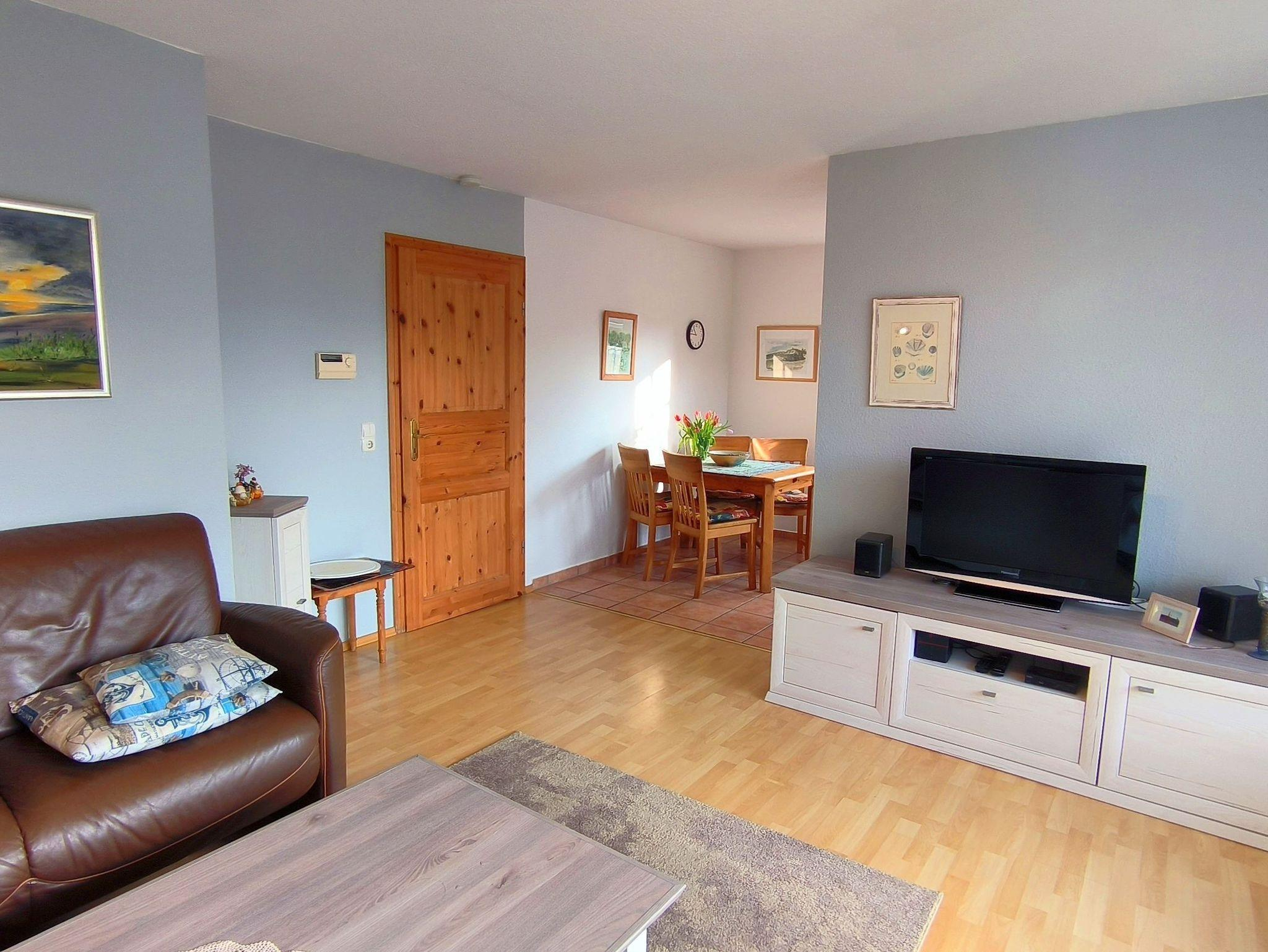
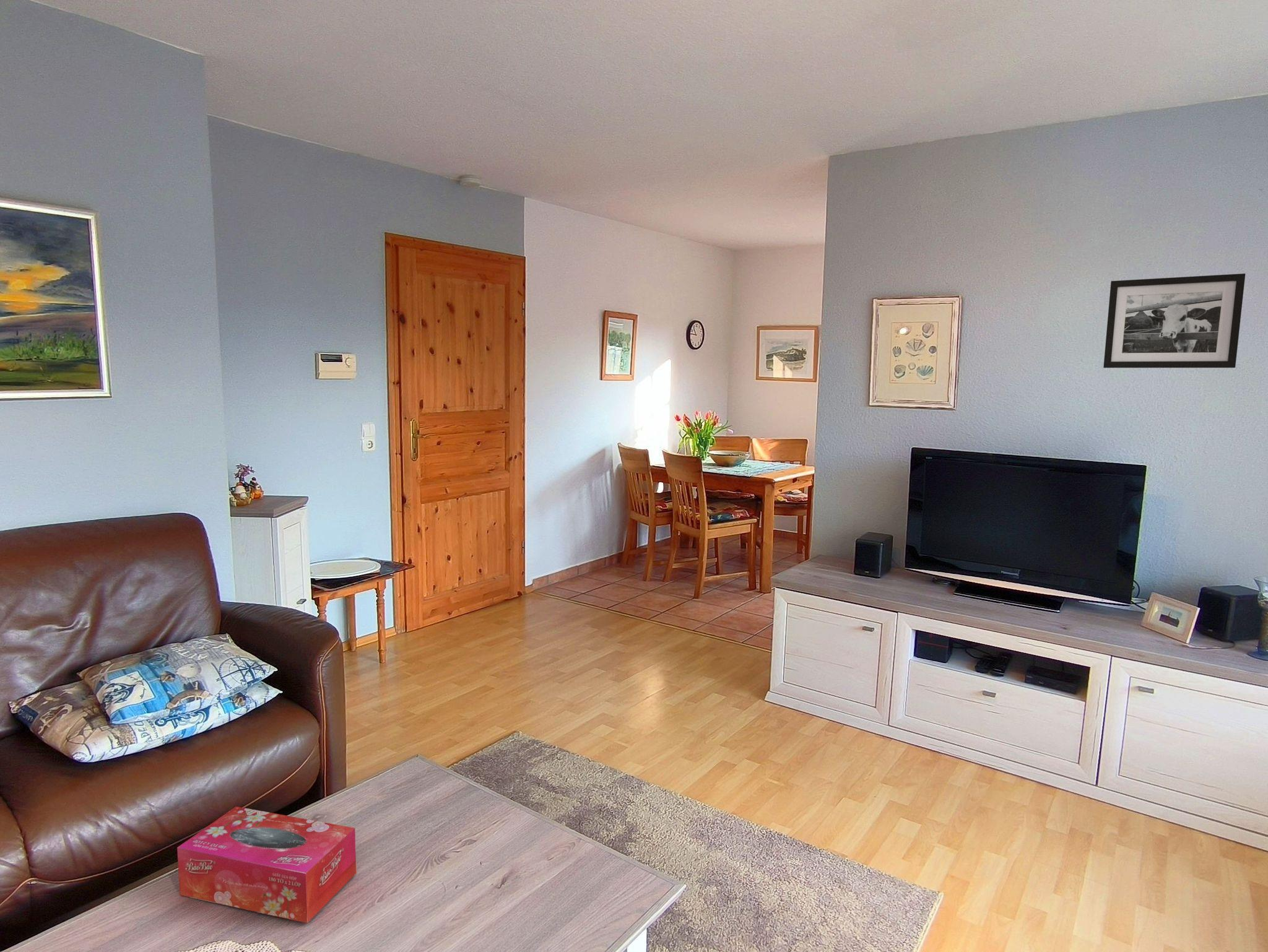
+ picture frame (1171, 322)
+ tissue box (269, 860)
